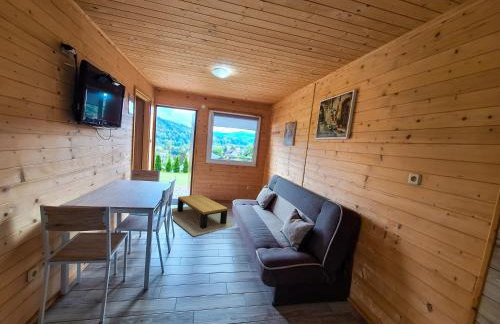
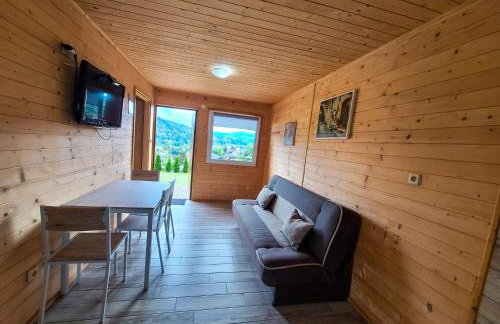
- coffee table (201, 209)
